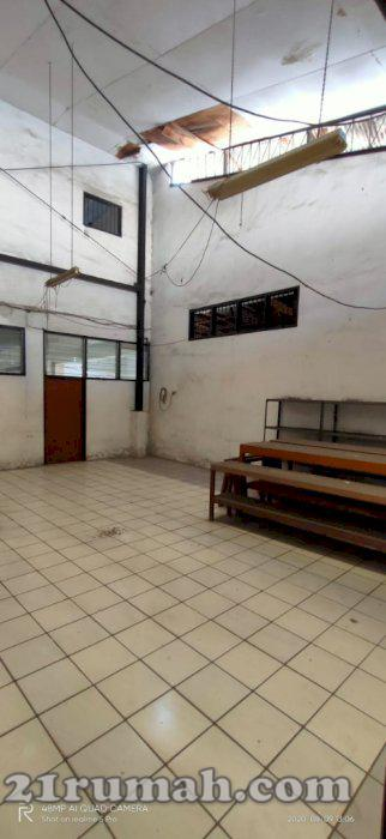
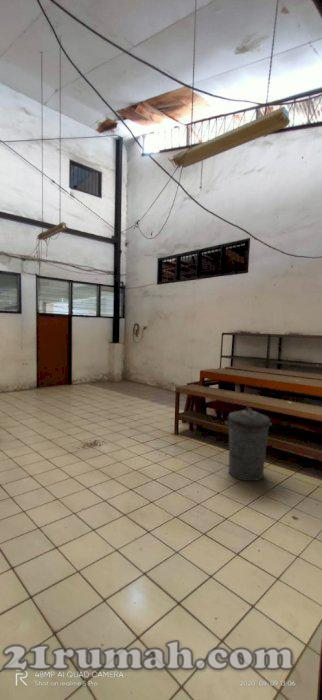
+ trash can (247, 441)
